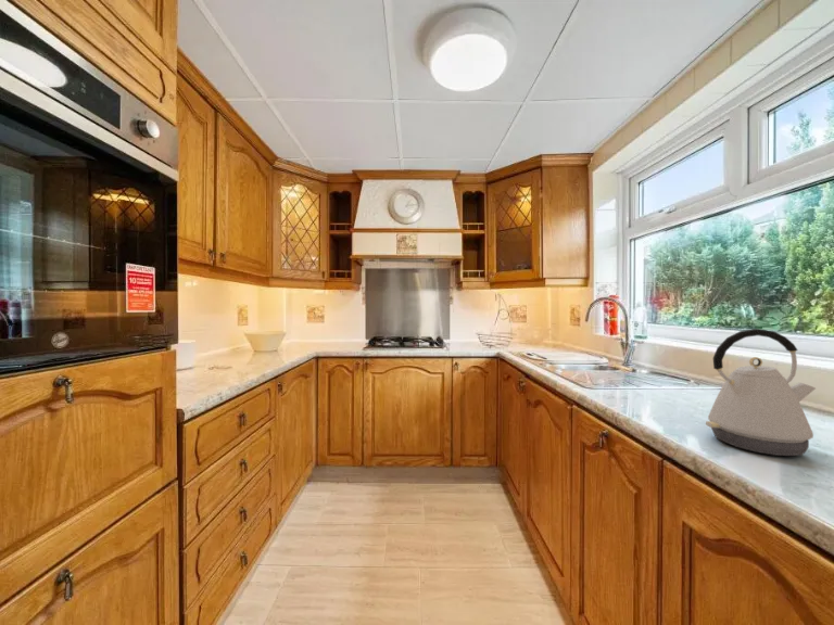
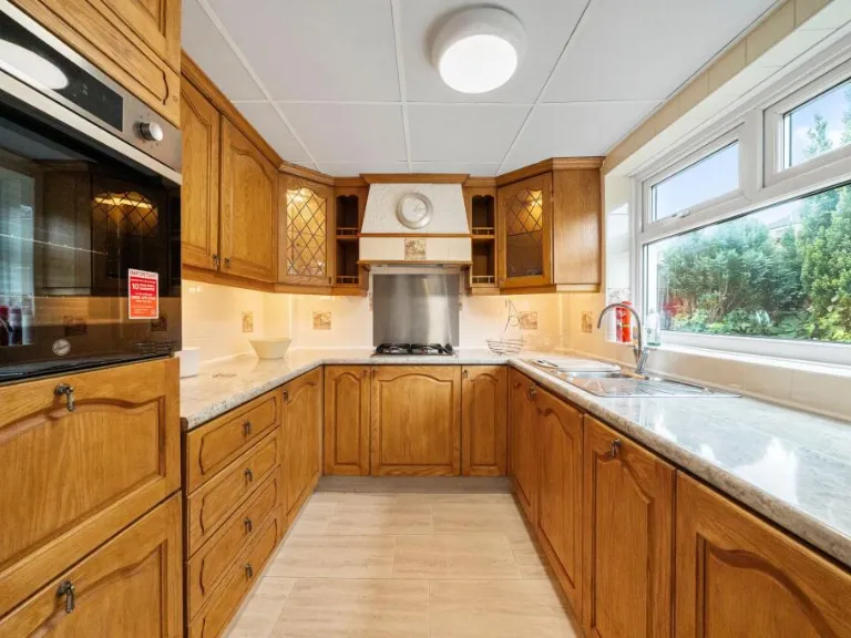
- kettle (759, 386)
